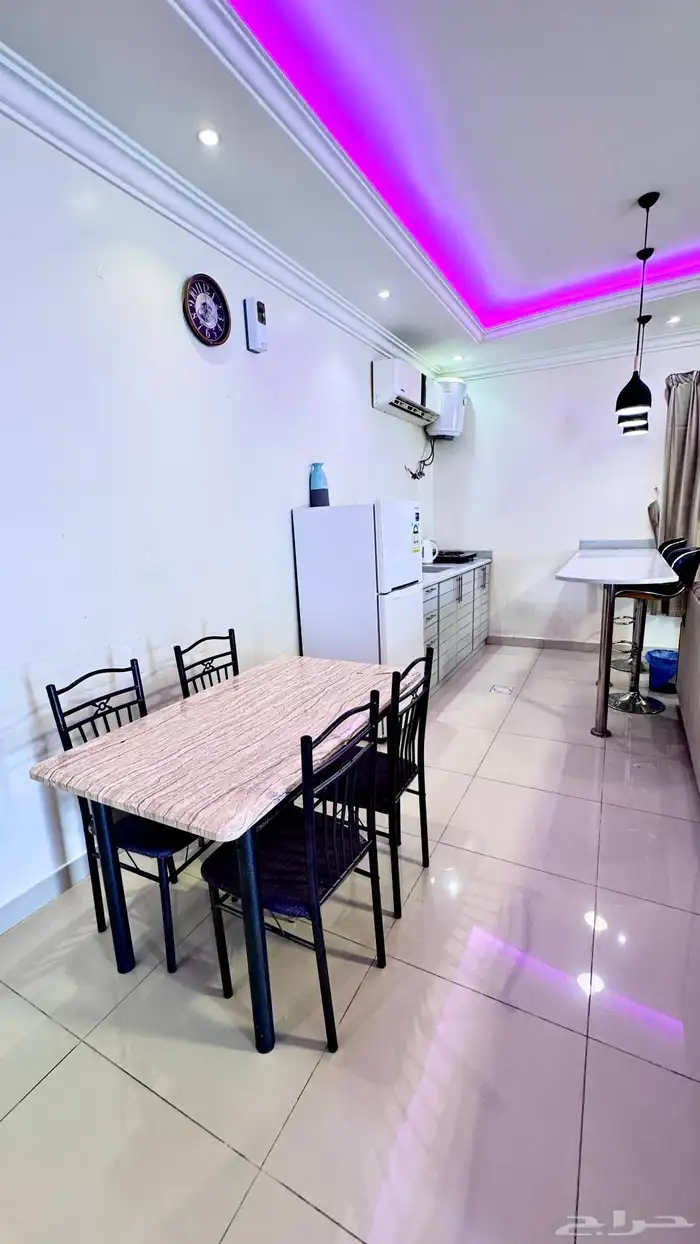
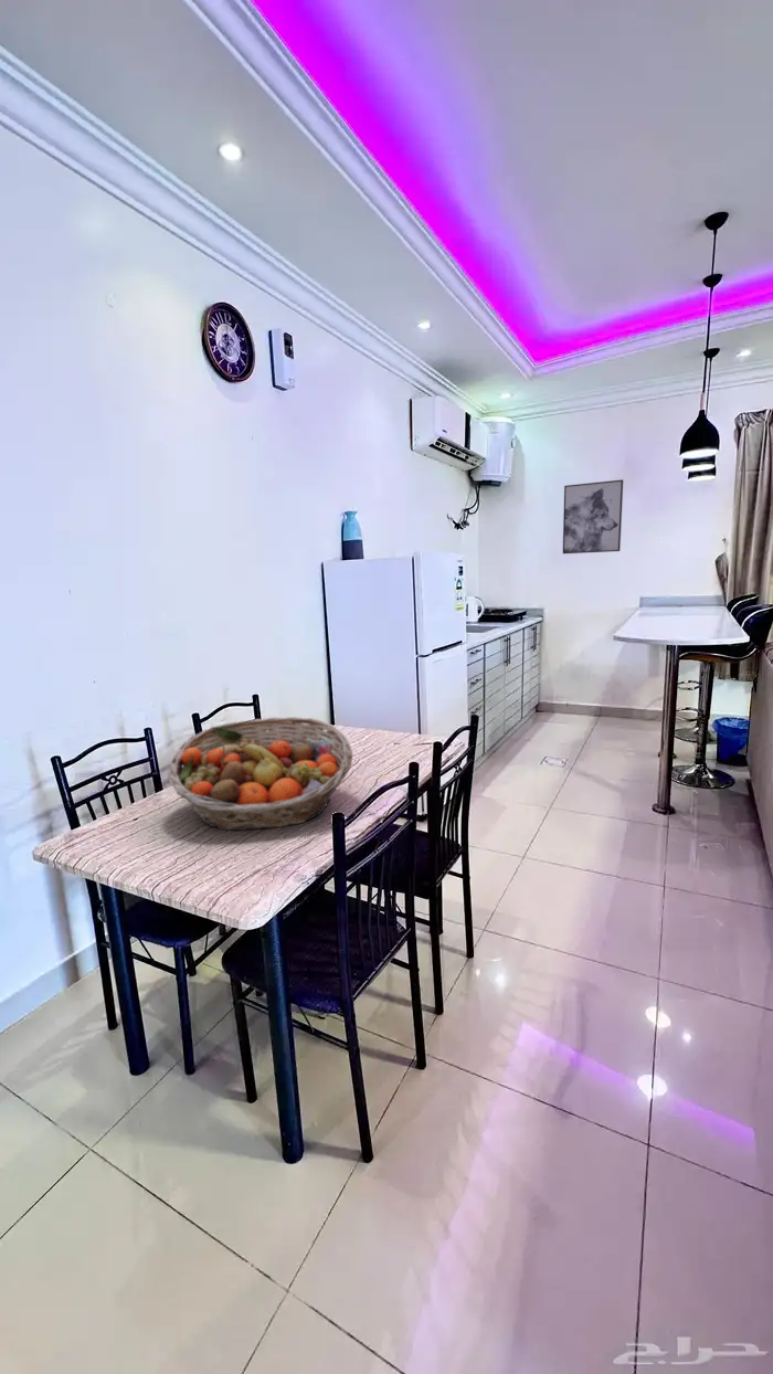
+ wall art (592, 518)
+ fruit basket (263, 770)
